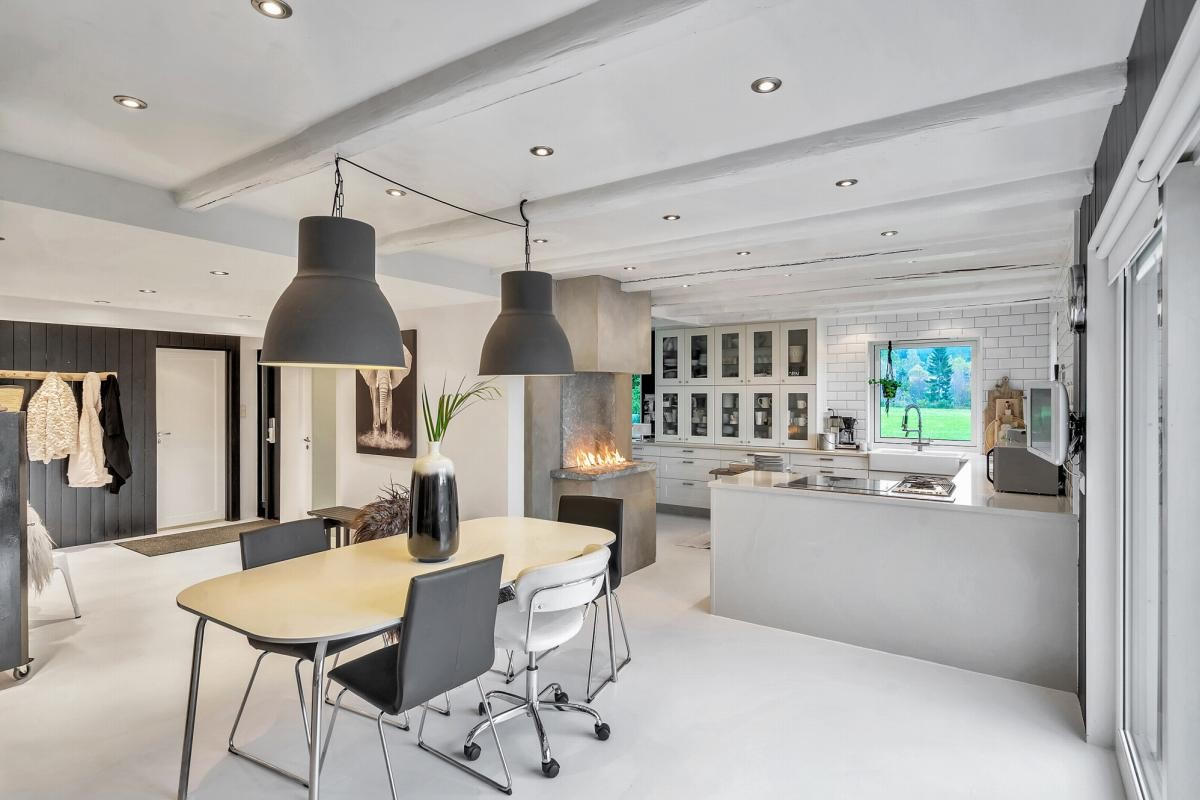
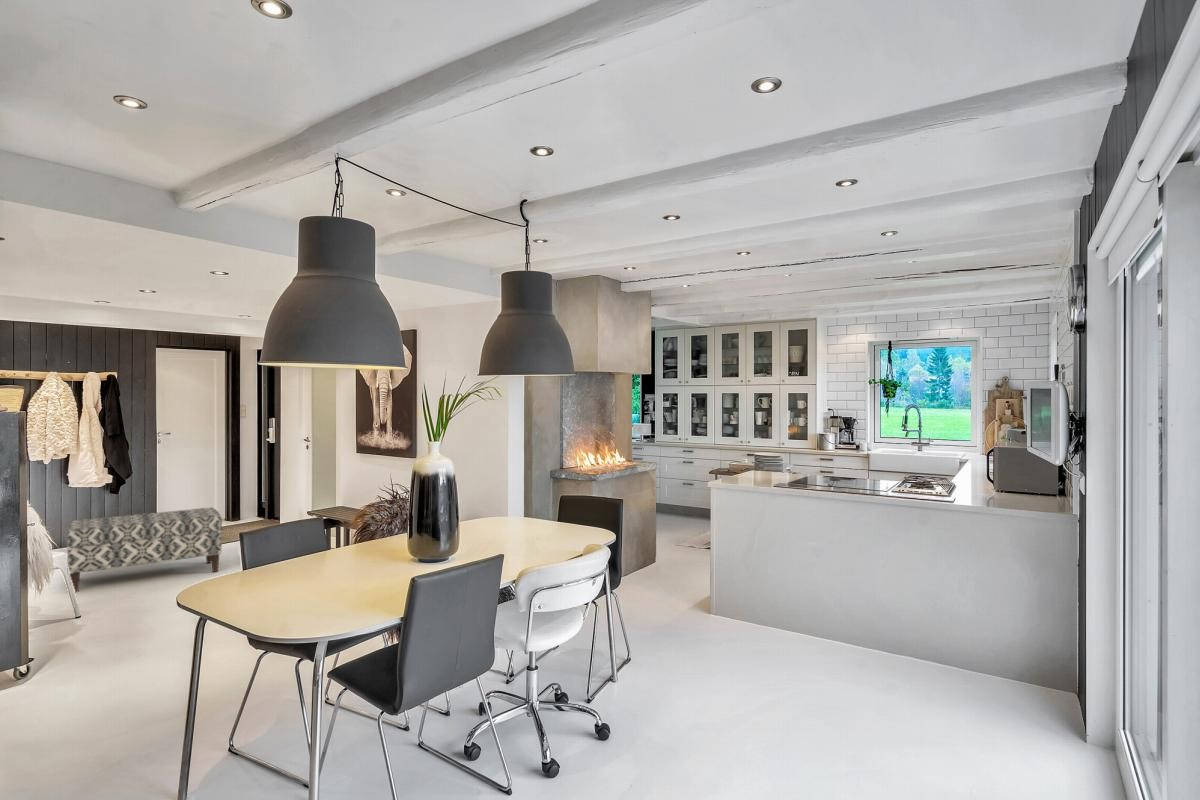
+ bench (147, 546)
